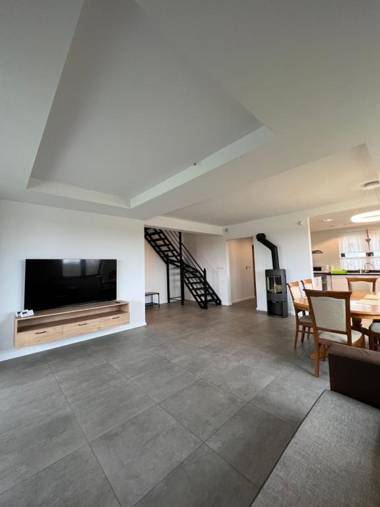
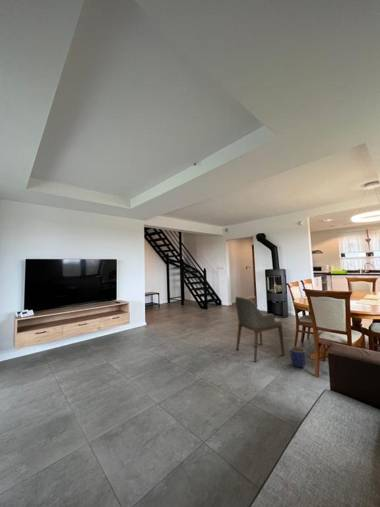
+ armchair (258, 323)
+ planter (297, 357)
